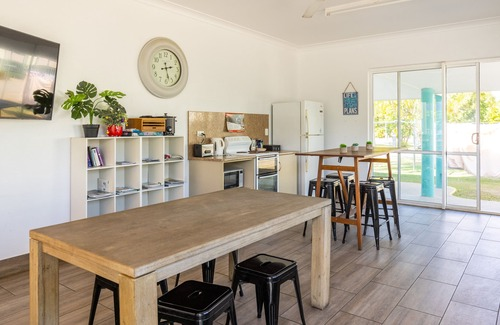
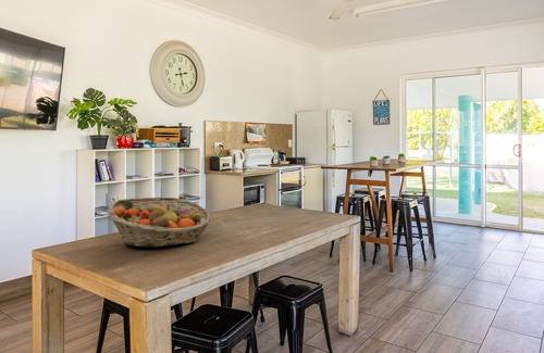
+ fruit basket (161, 219)
